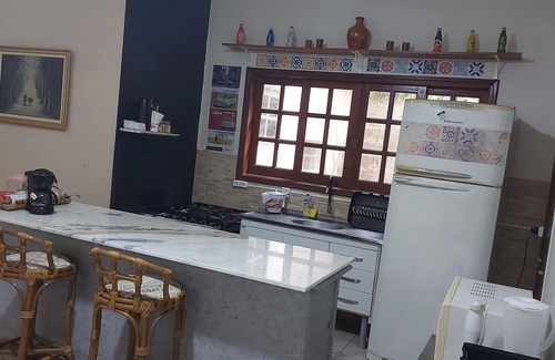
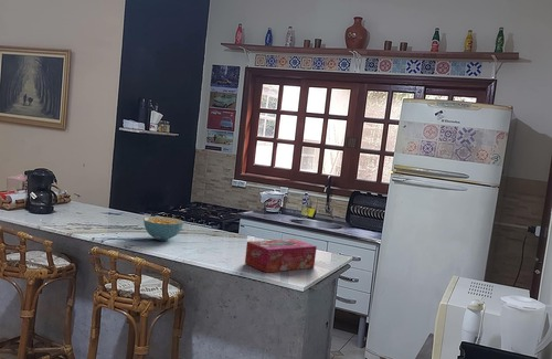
+ tissue box (280, 254)
+ cereal bowl (162, 229)
